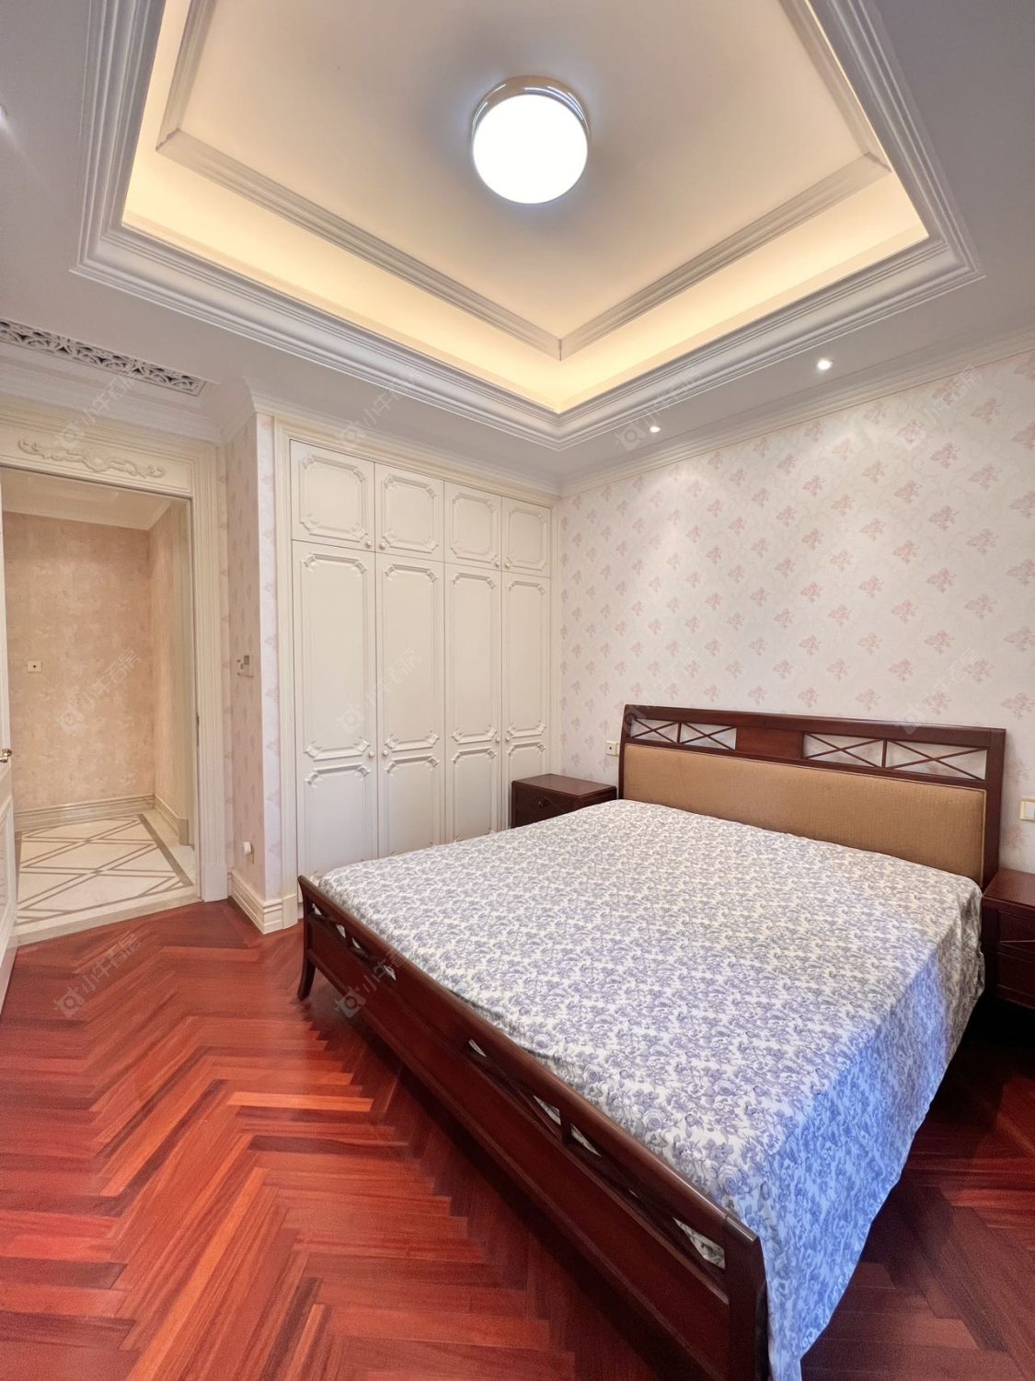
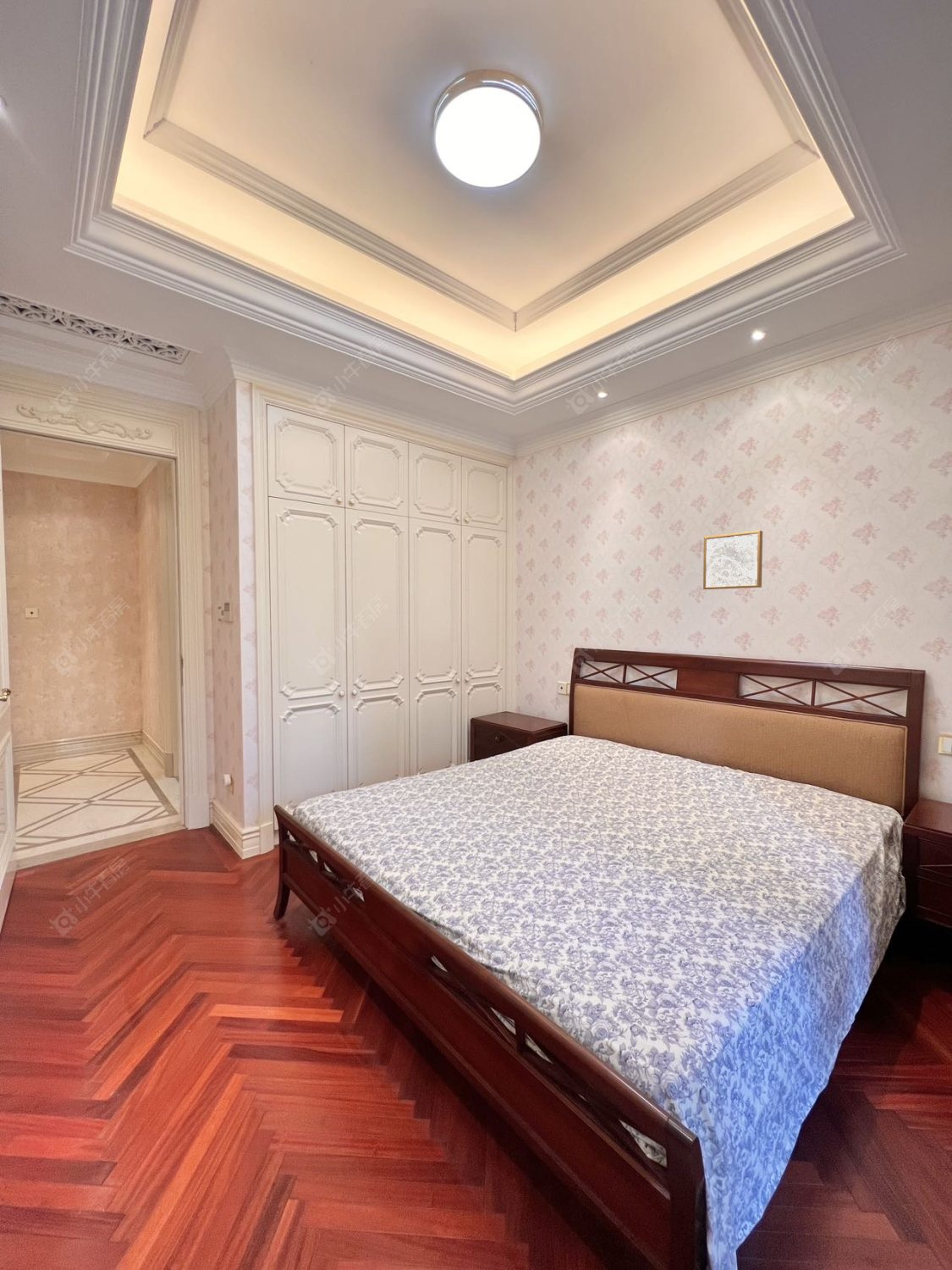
+ wall art (731, 560)
